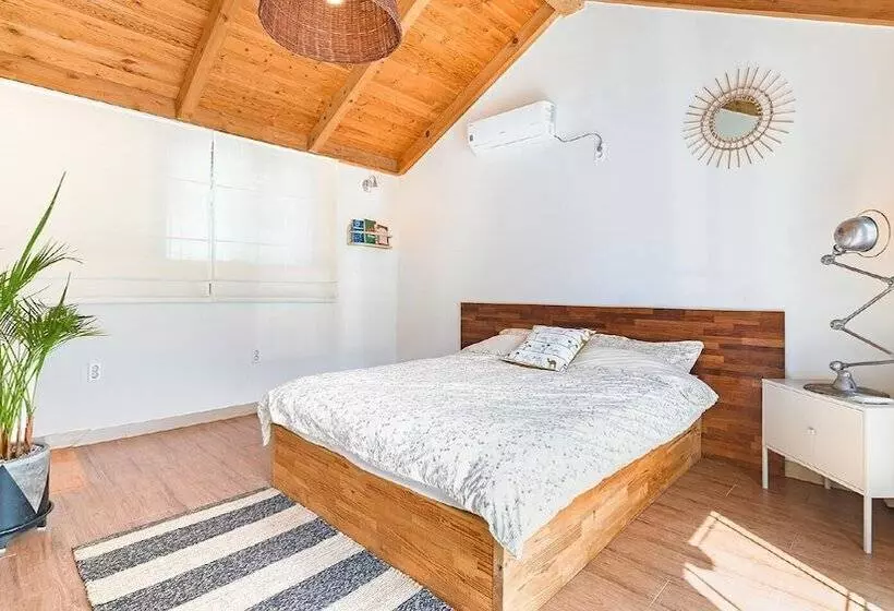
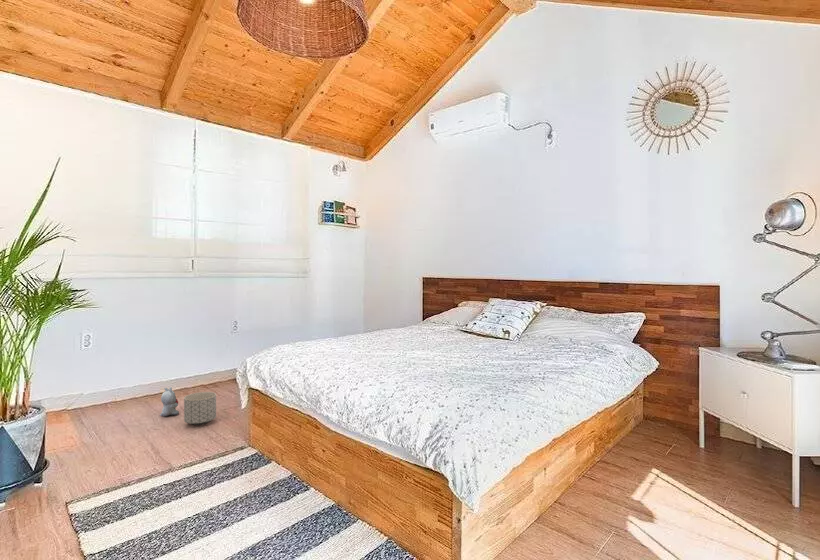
+ plush toy (169, 400)
+ planter (200, 409)
